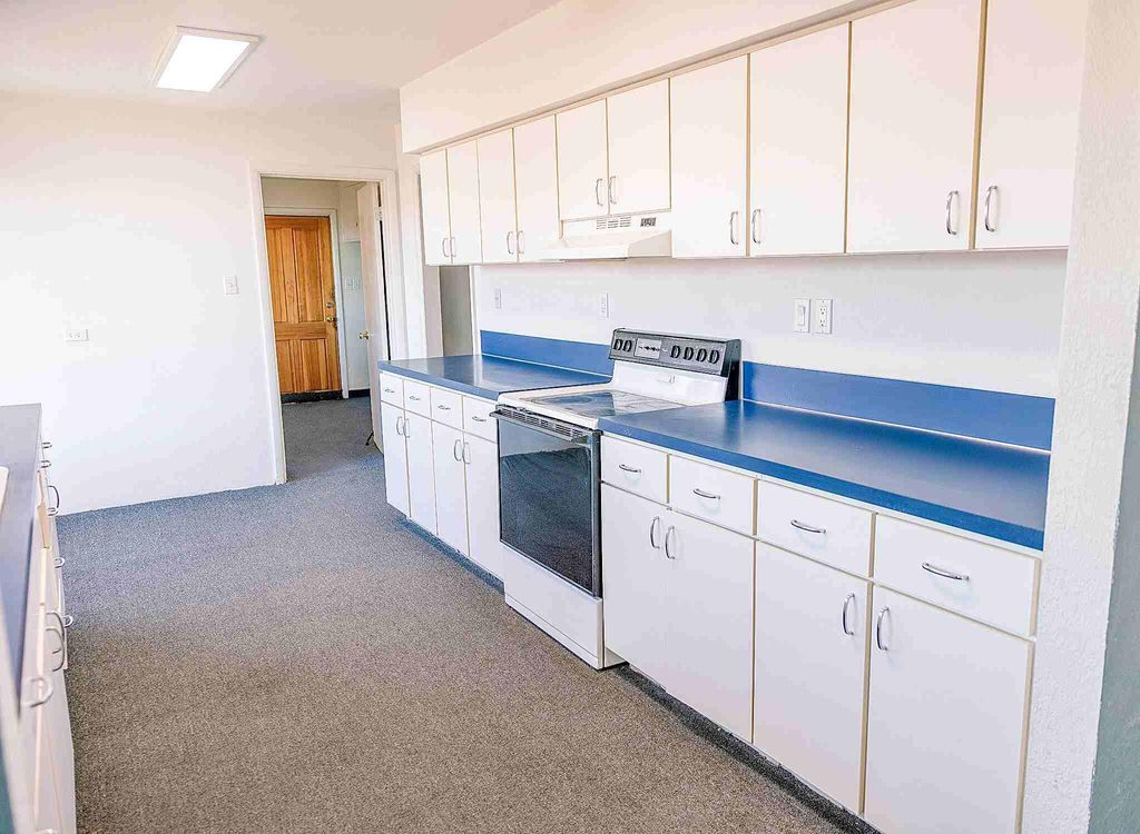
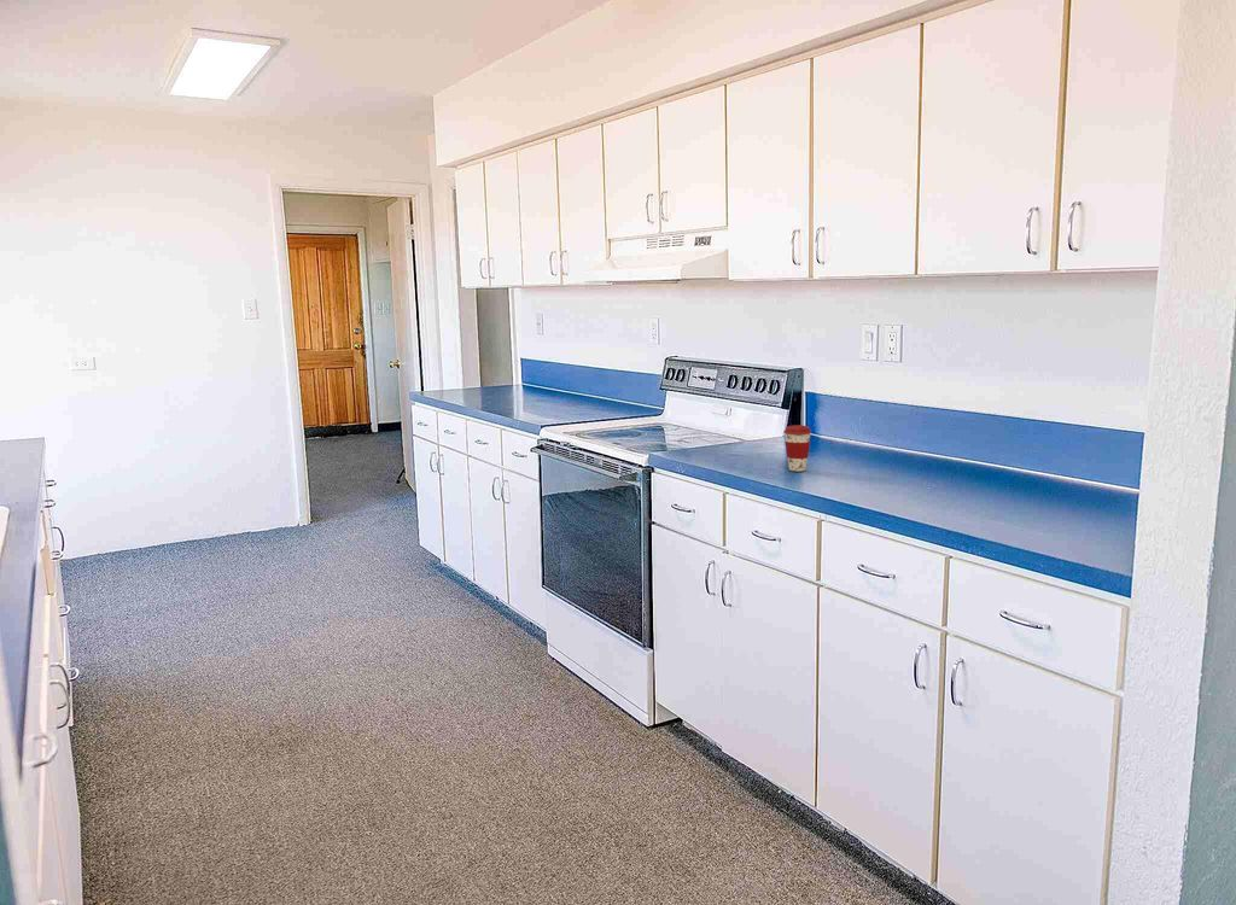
+ coffee cup (797, 448)
